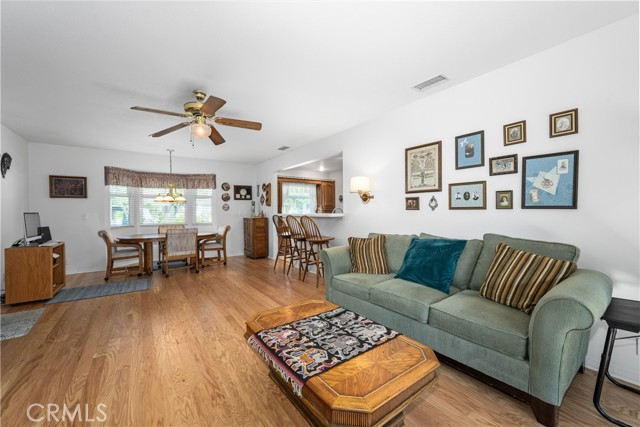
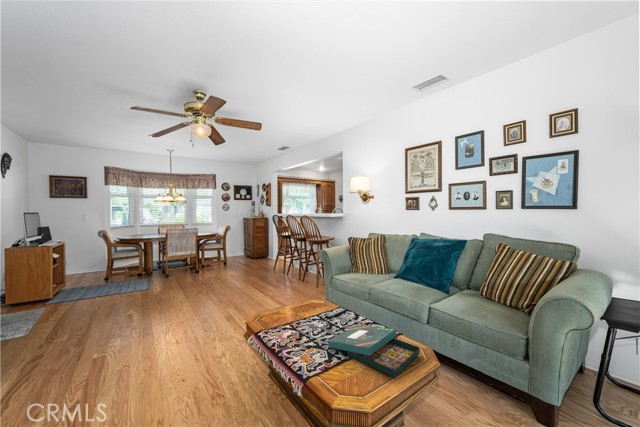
+ board game (372, 342)
